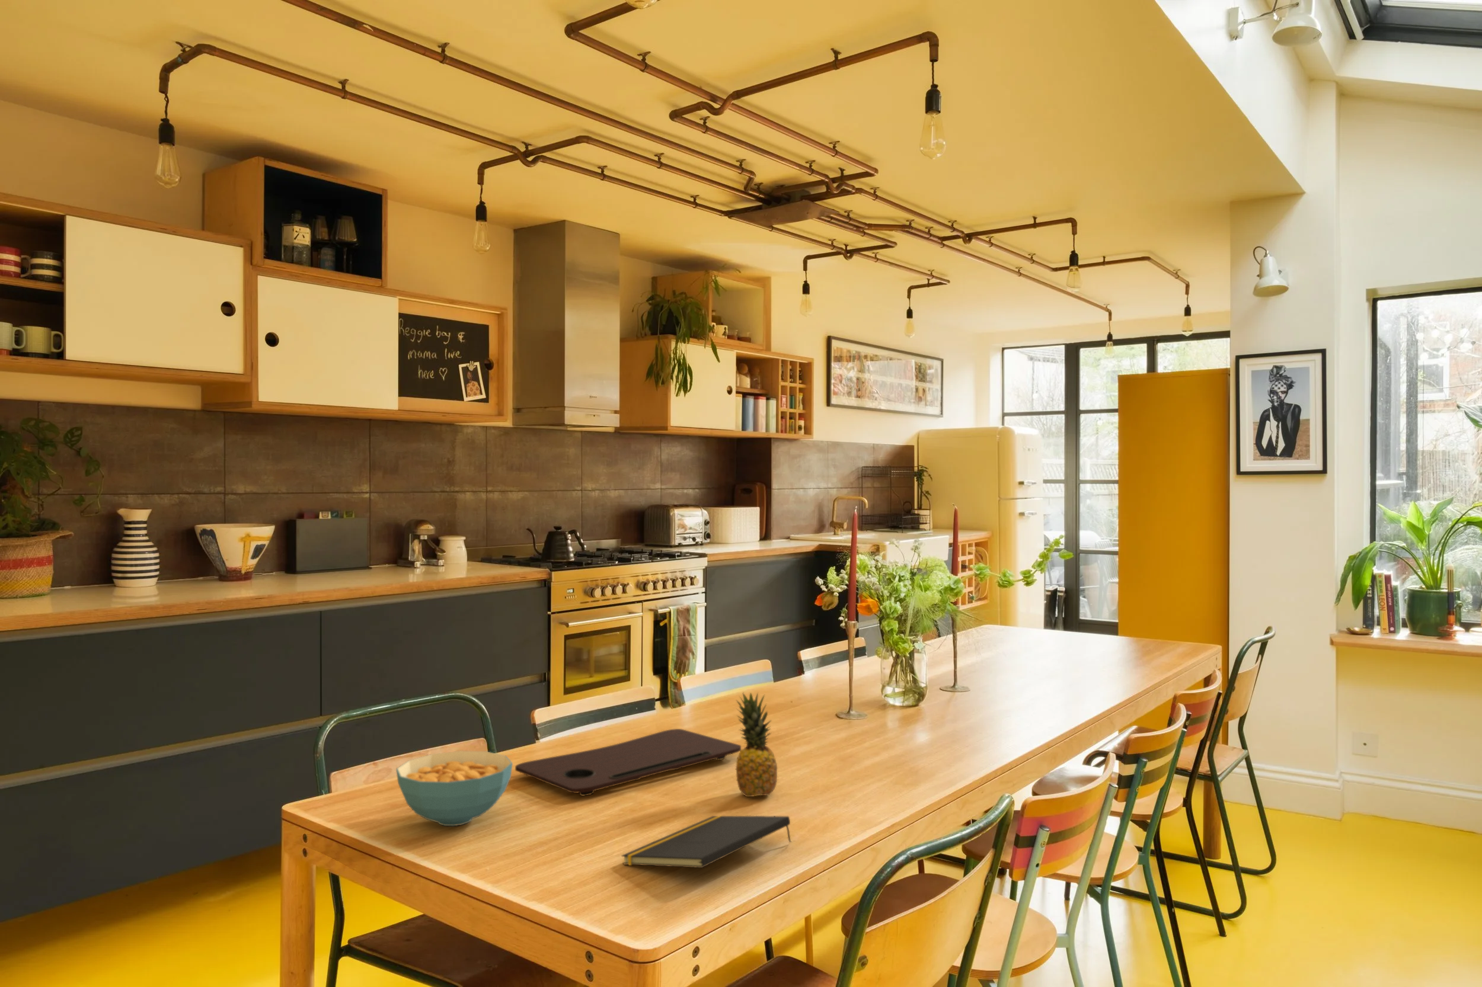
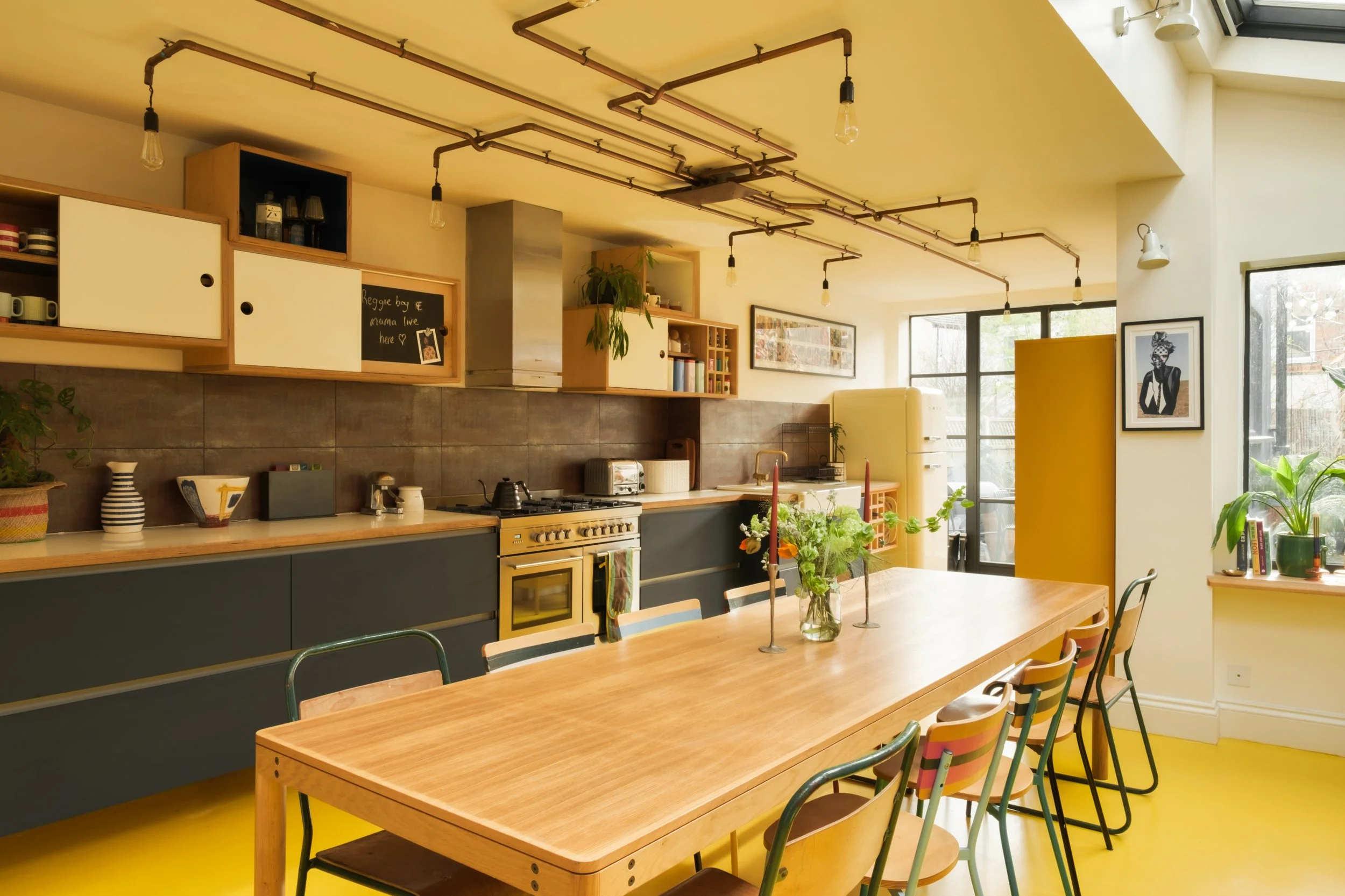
- fruit (756, 742)
- cutting board (632, 761)
- cereal bowl (455, 793)
- notepad (707, 839)
